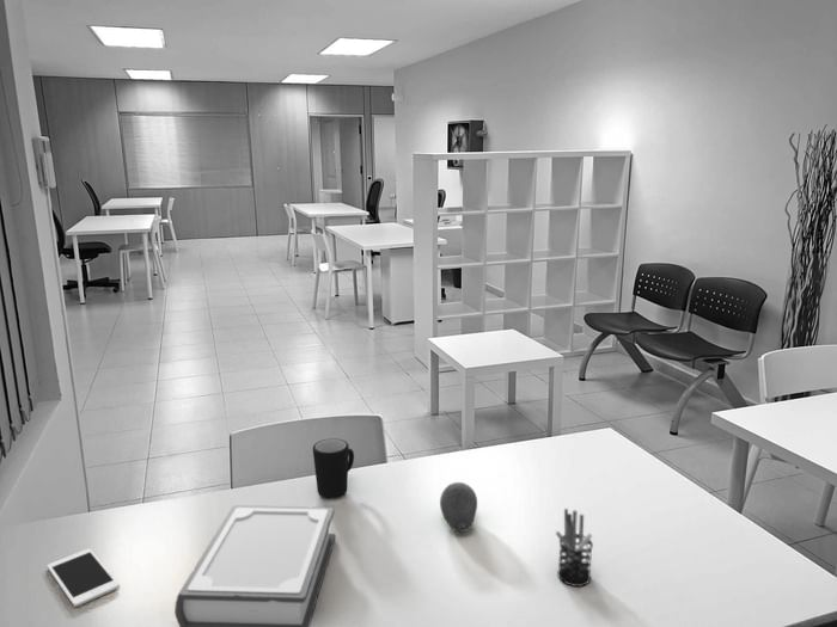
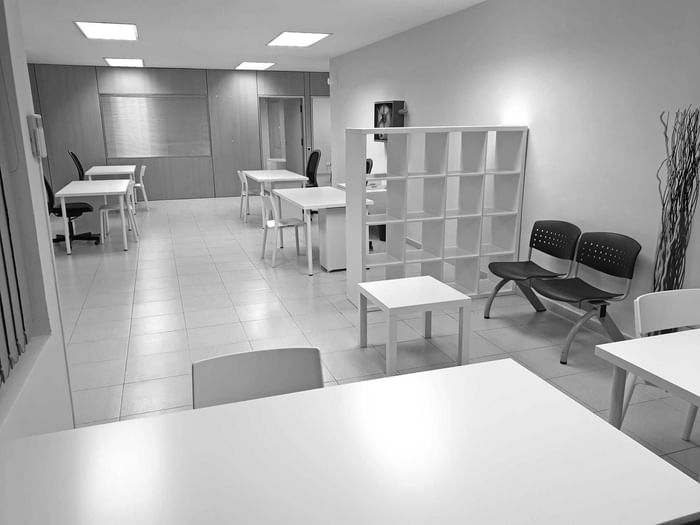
- pen holder (570, 546)
- cell phone (83, 576)
- fruit (458, 505)
- mug (336, 466)
- book (263, 563)
